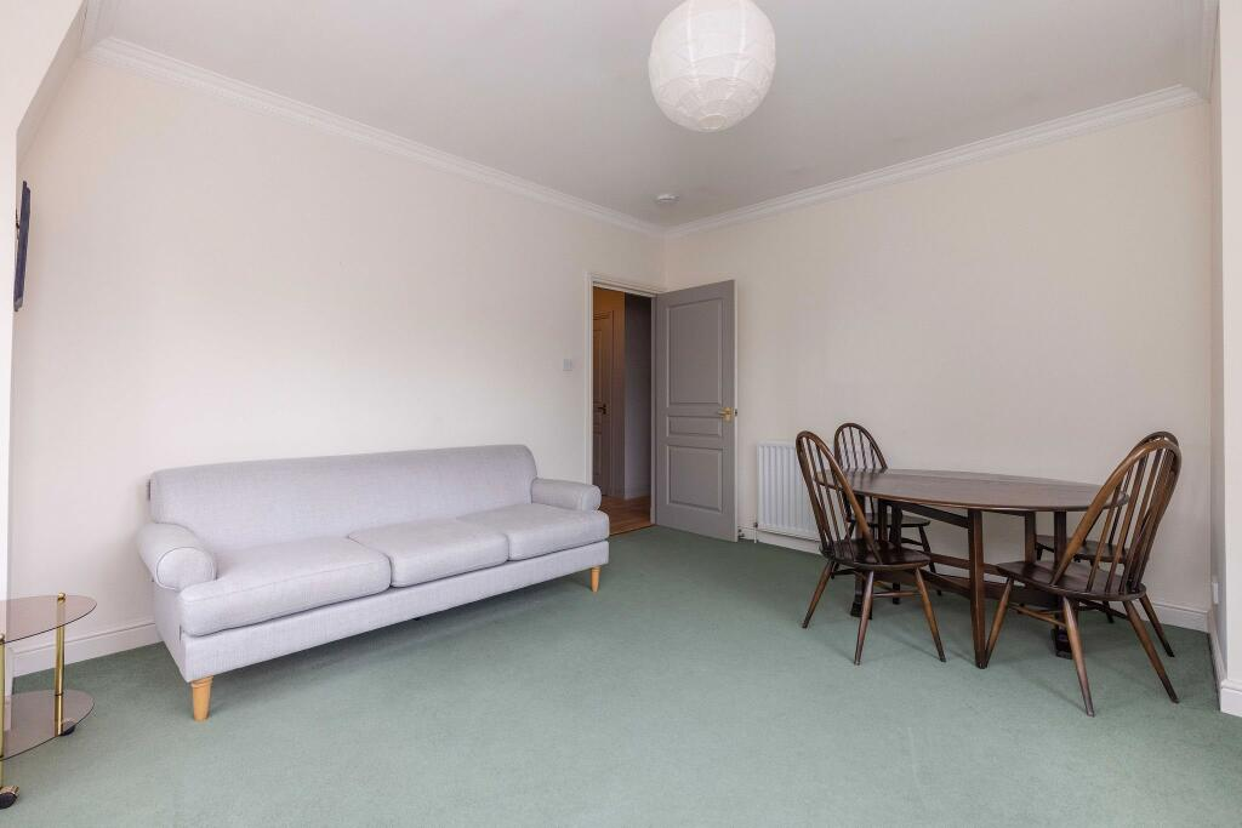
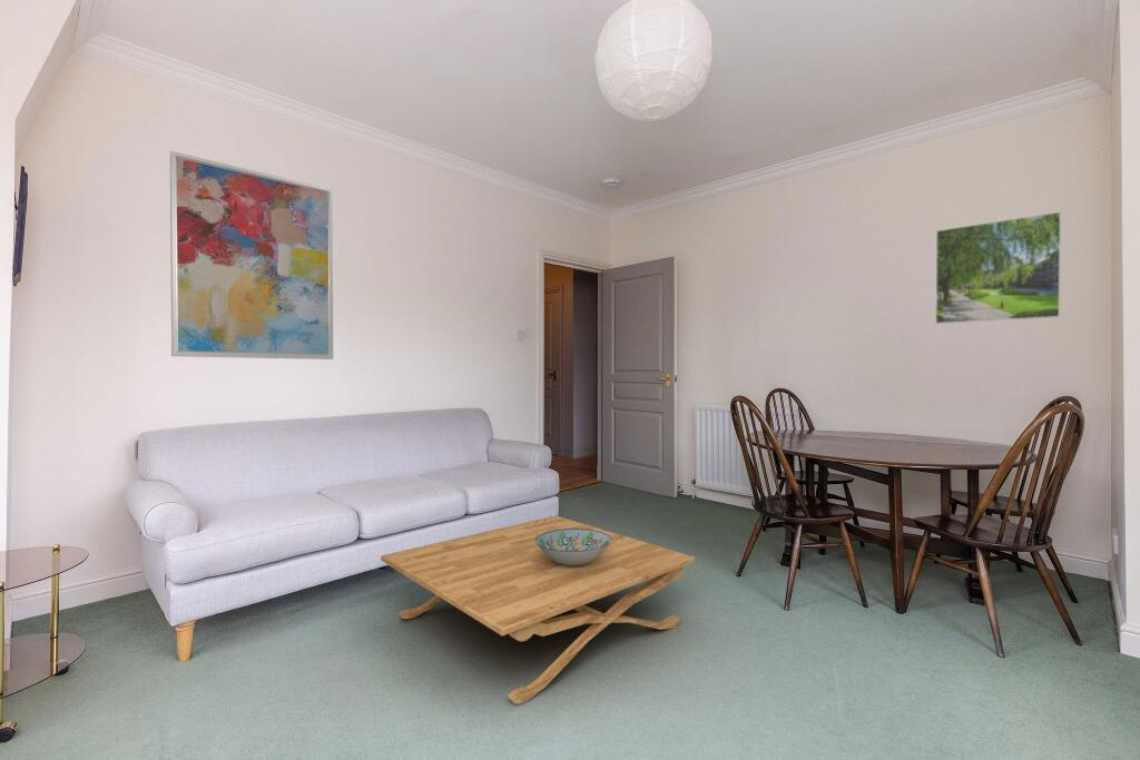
+ wall art (258, 265)
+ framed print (994, 270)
+ decorative bowl (573, 550)
+ coffee table (537, 589)
